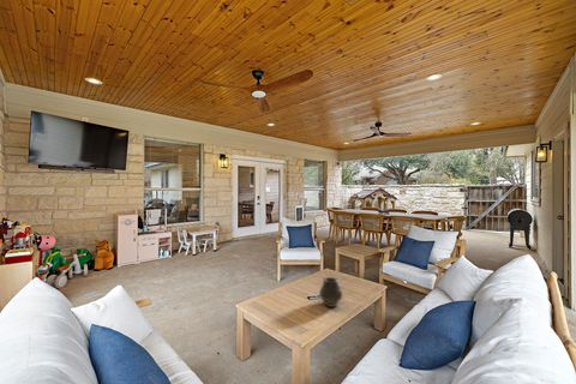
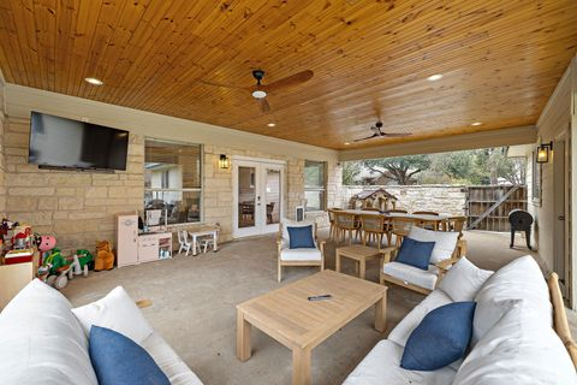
- vase (330, 290)
